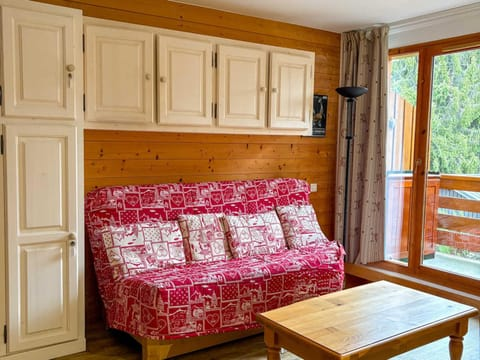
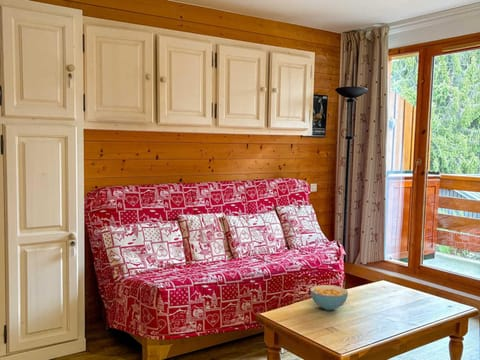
+ cereal bowl (328, 299)
